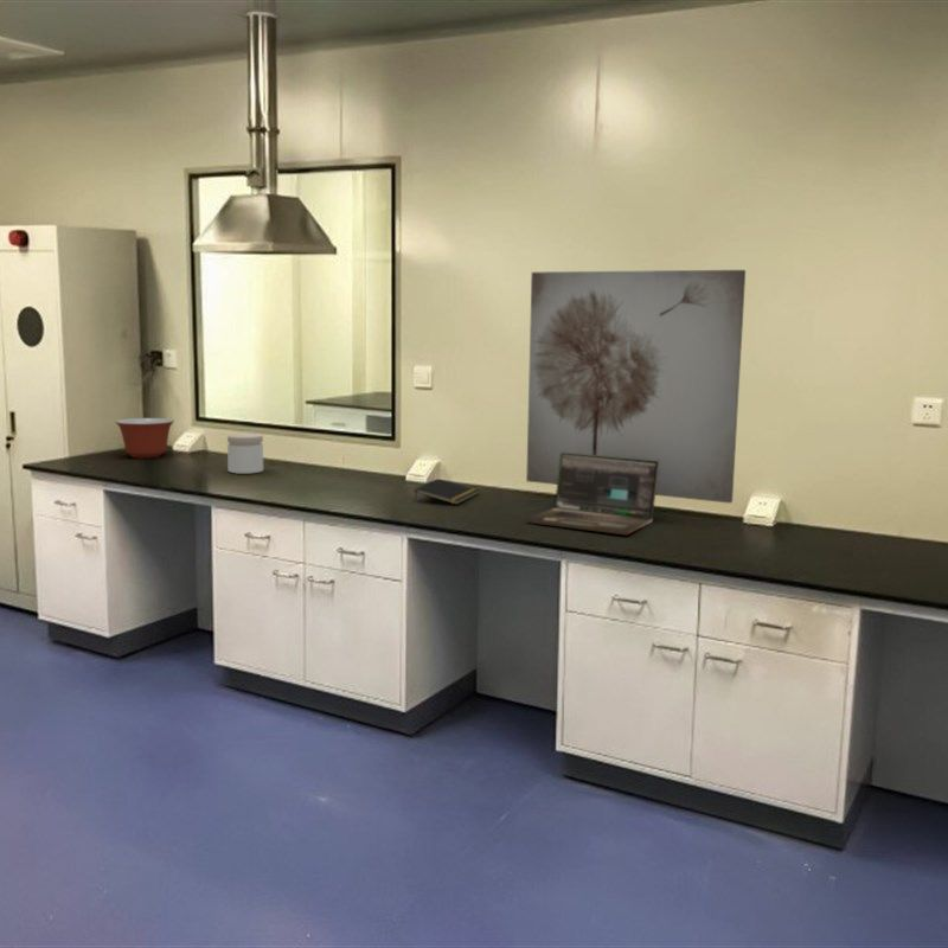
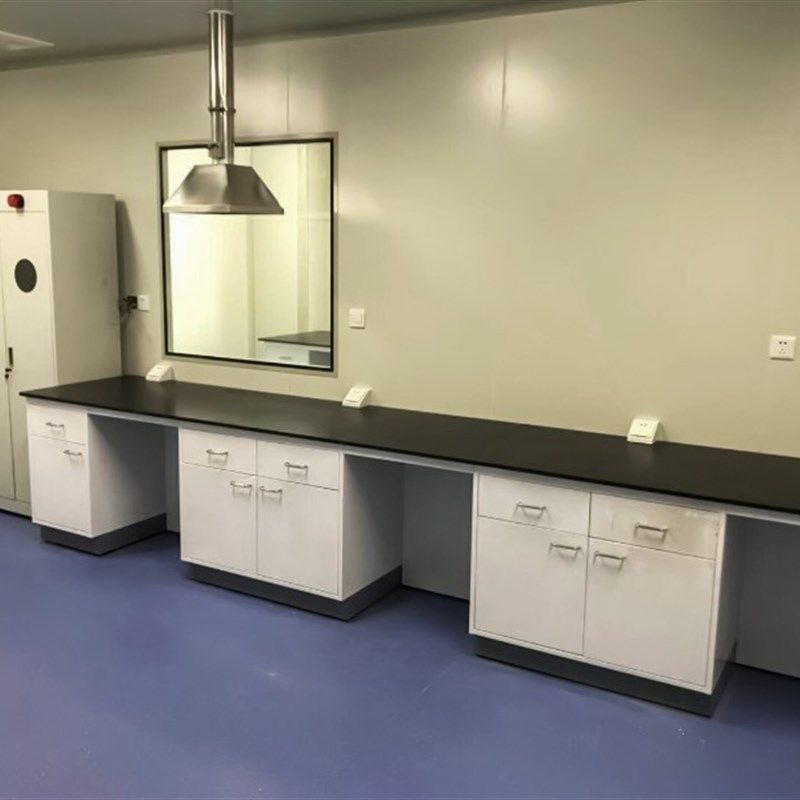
- jar (245, 453)
- mixing bowl (145, 438)
- notepad (447, 491)
- wall art (628, 383)
- laptop (592, 491)
